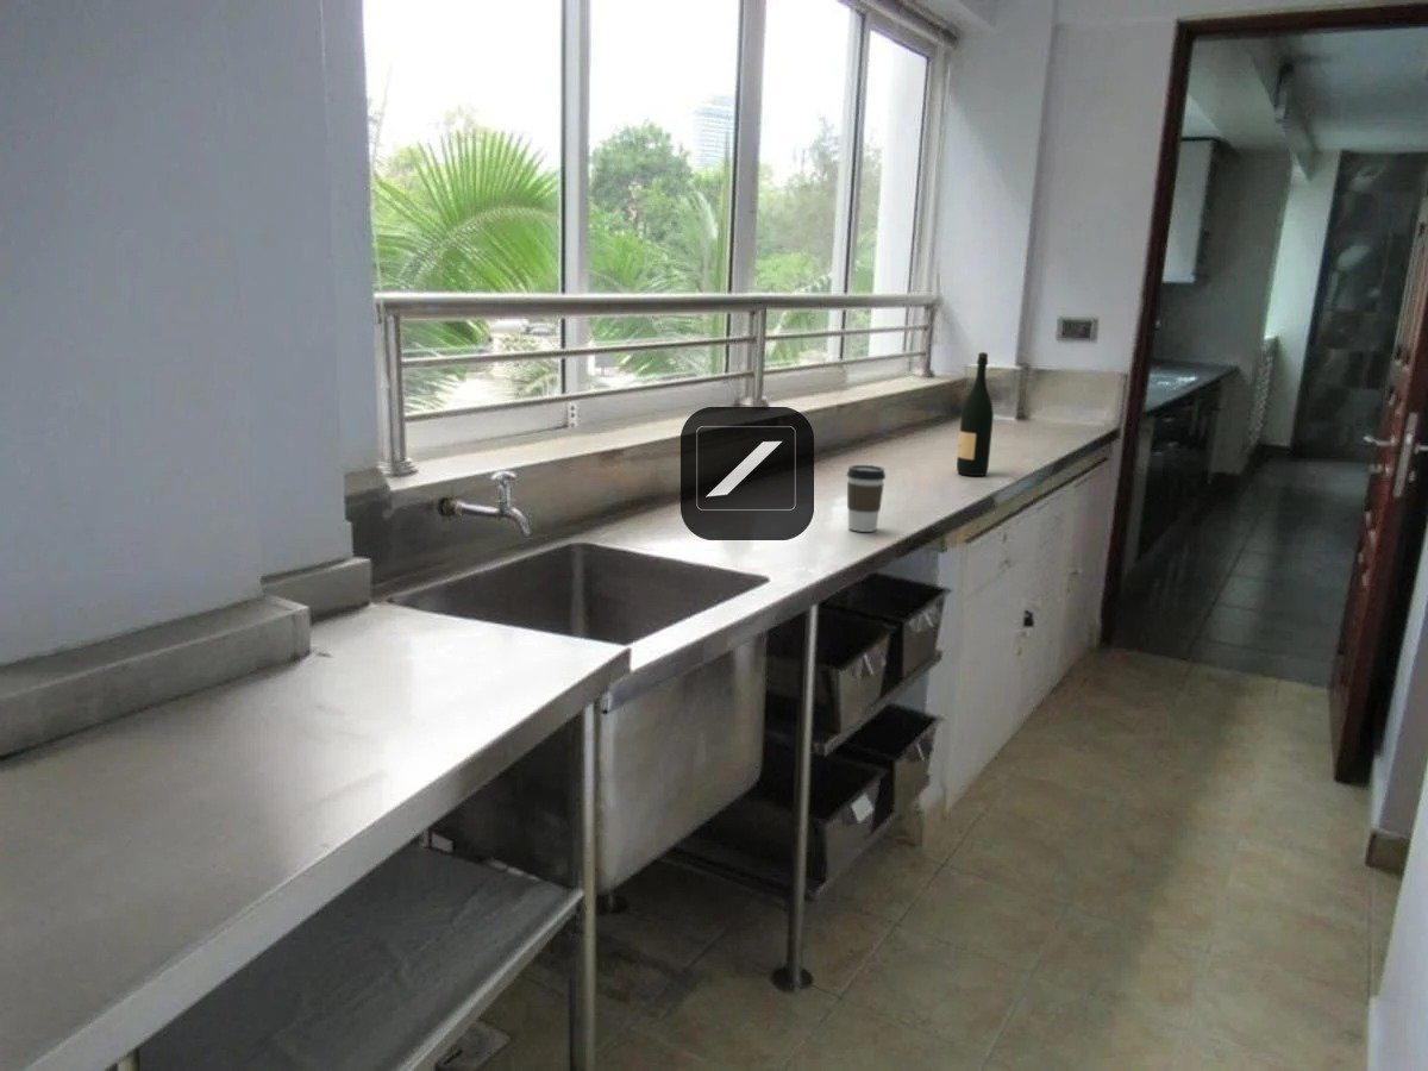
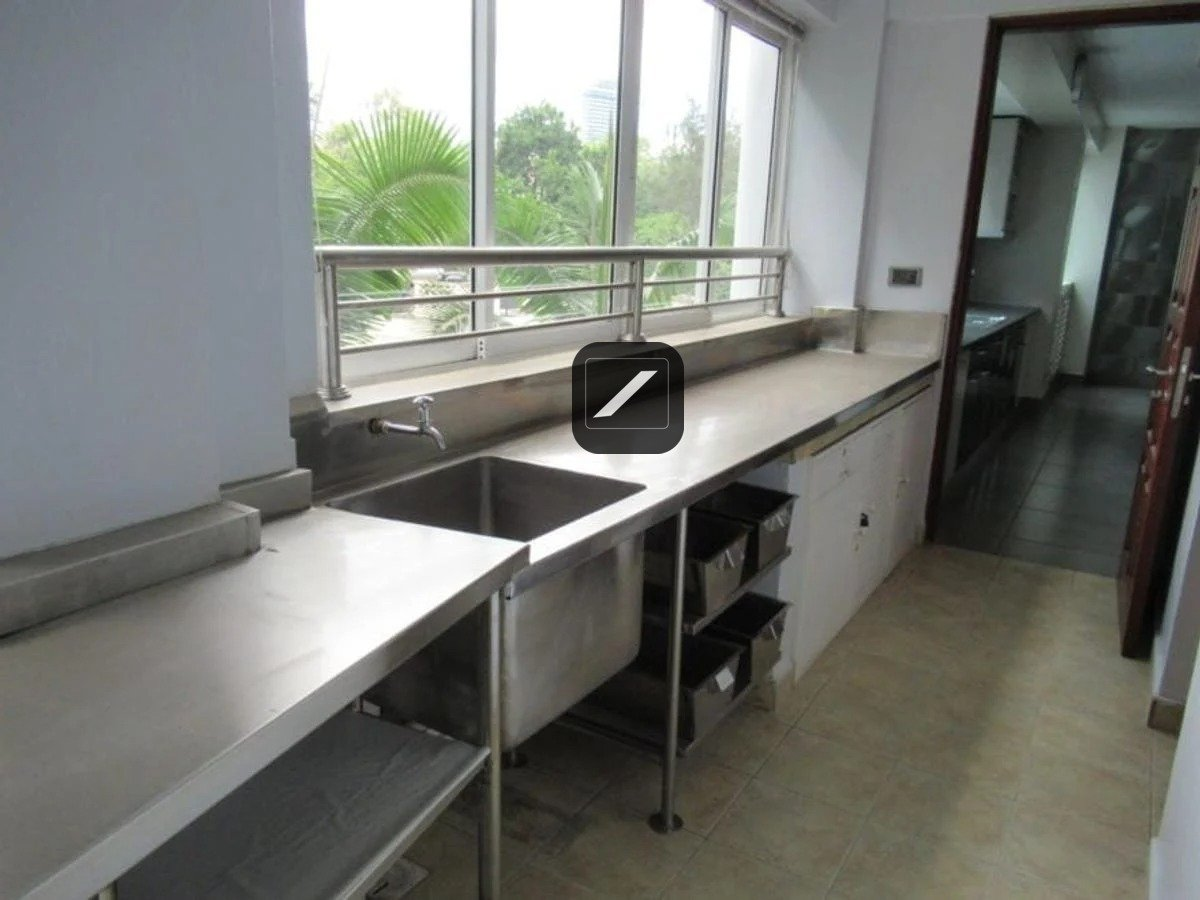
- wine bottle (977, 413)
- coffee cup (864, 497)
